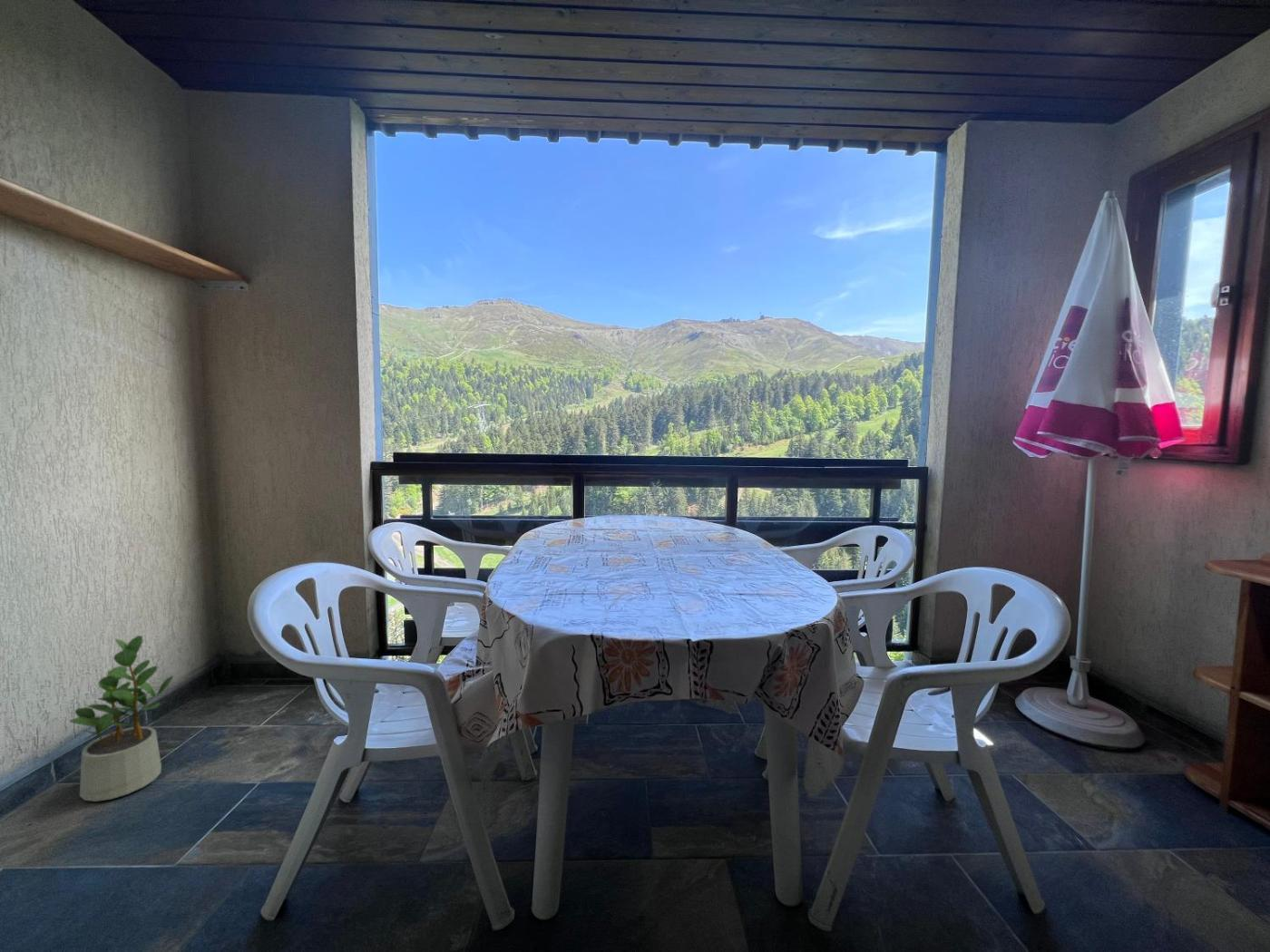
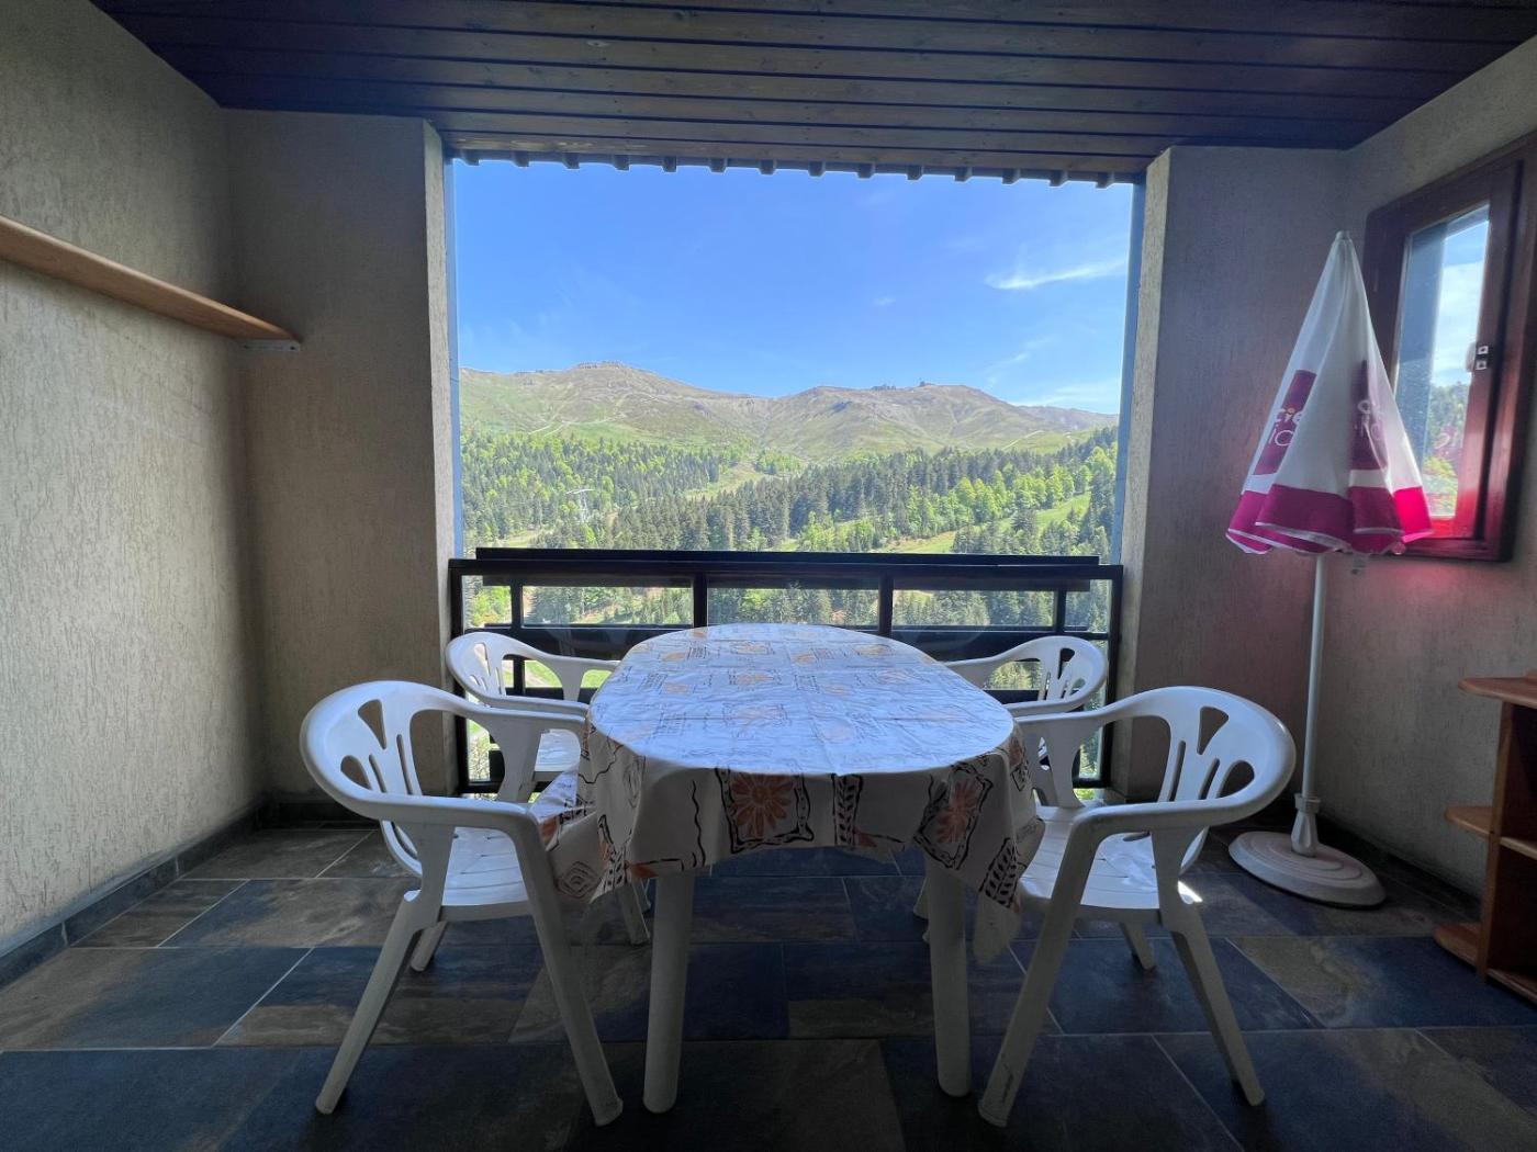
- potted plant (113, 710)
